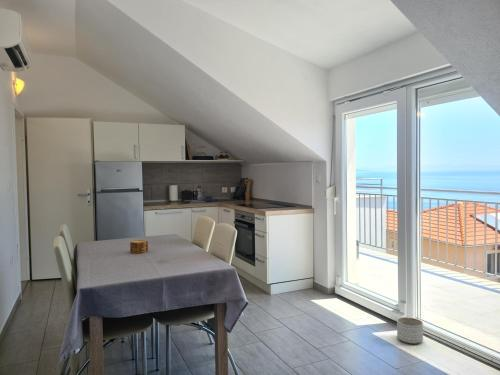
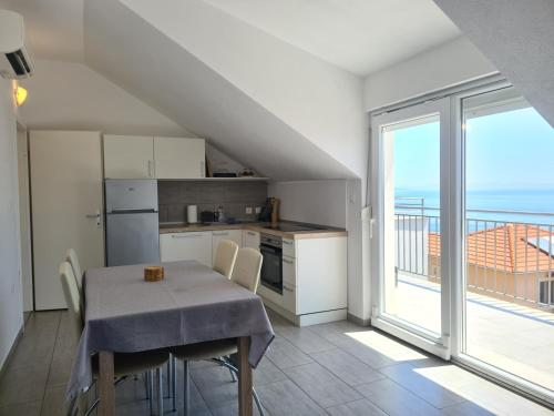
- planter (409, 330)
